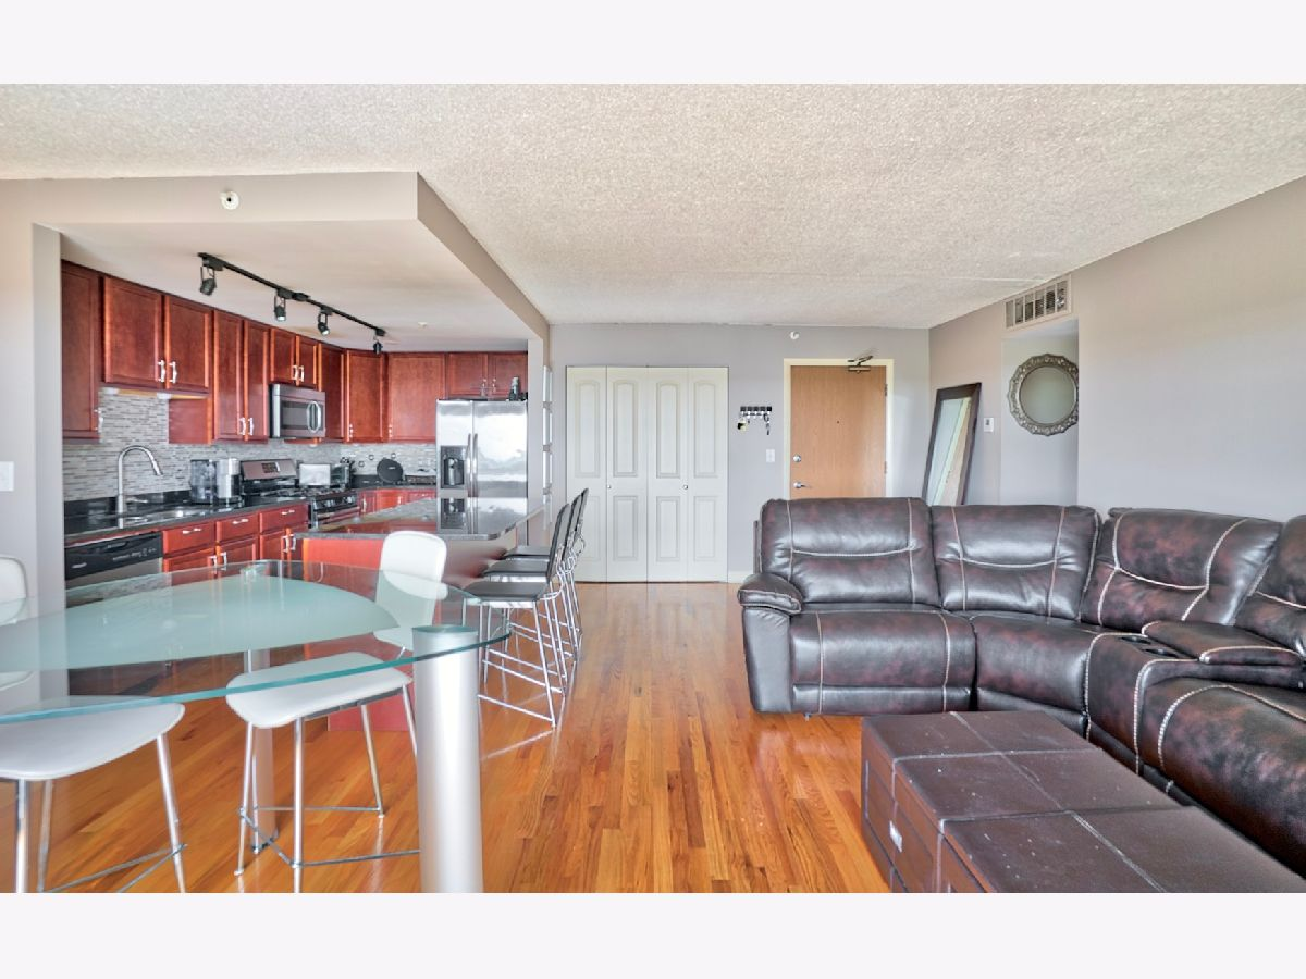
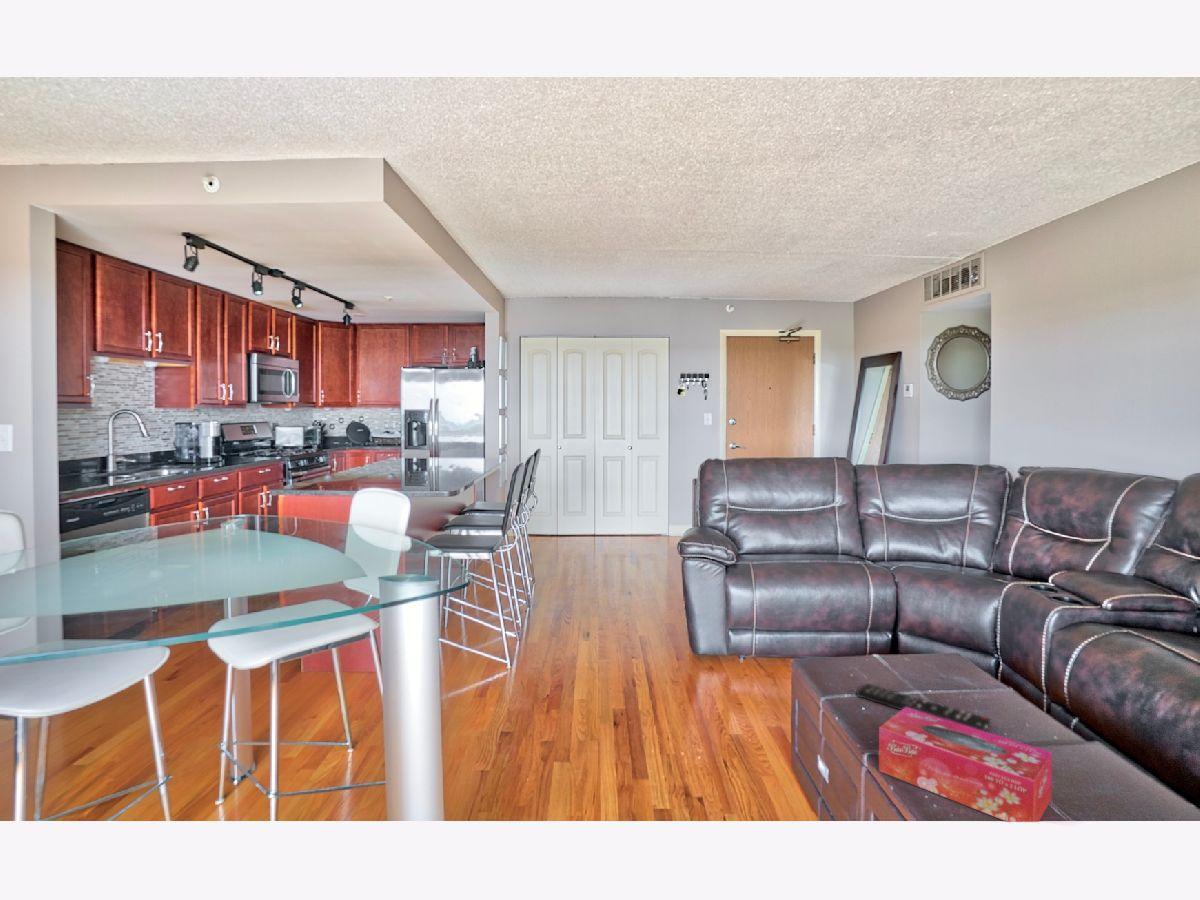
+ remote control (920, 706)
+ tissue box (961, 762)
